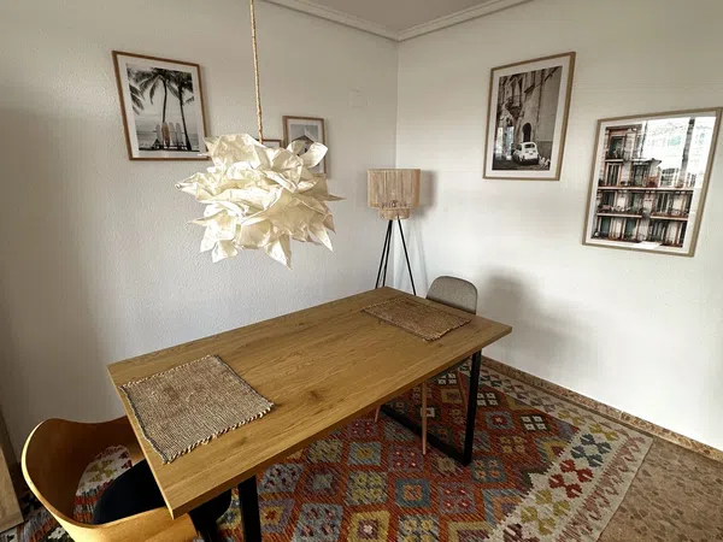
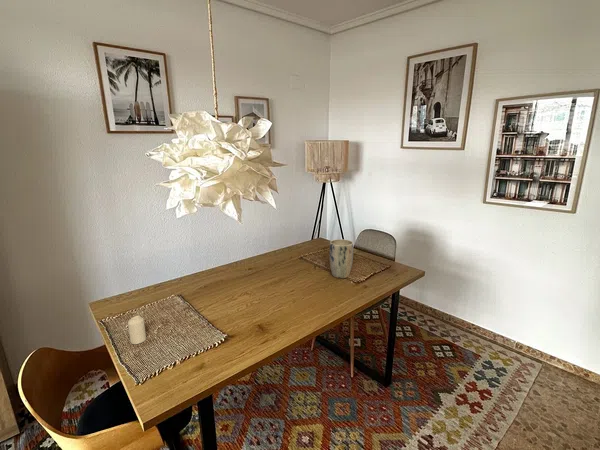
+ plant pot (340, 258)
+ candle (136, 328)
